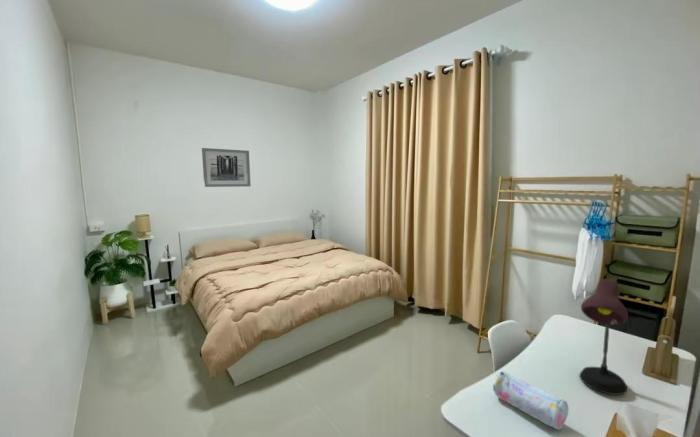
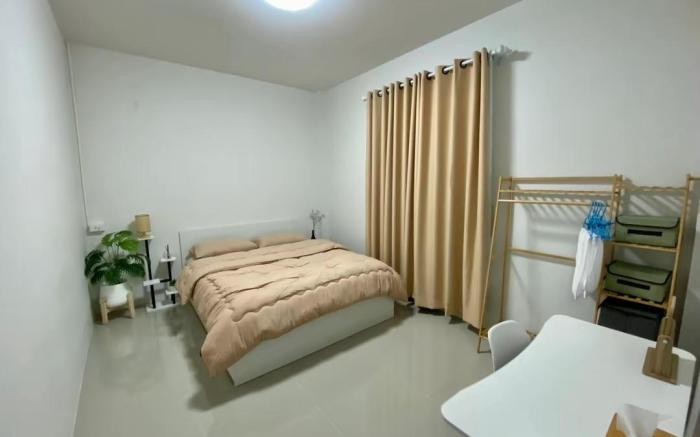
- wall art (227, 168)
- pencil case (529, 397)
- desk lamp (604, 335)
